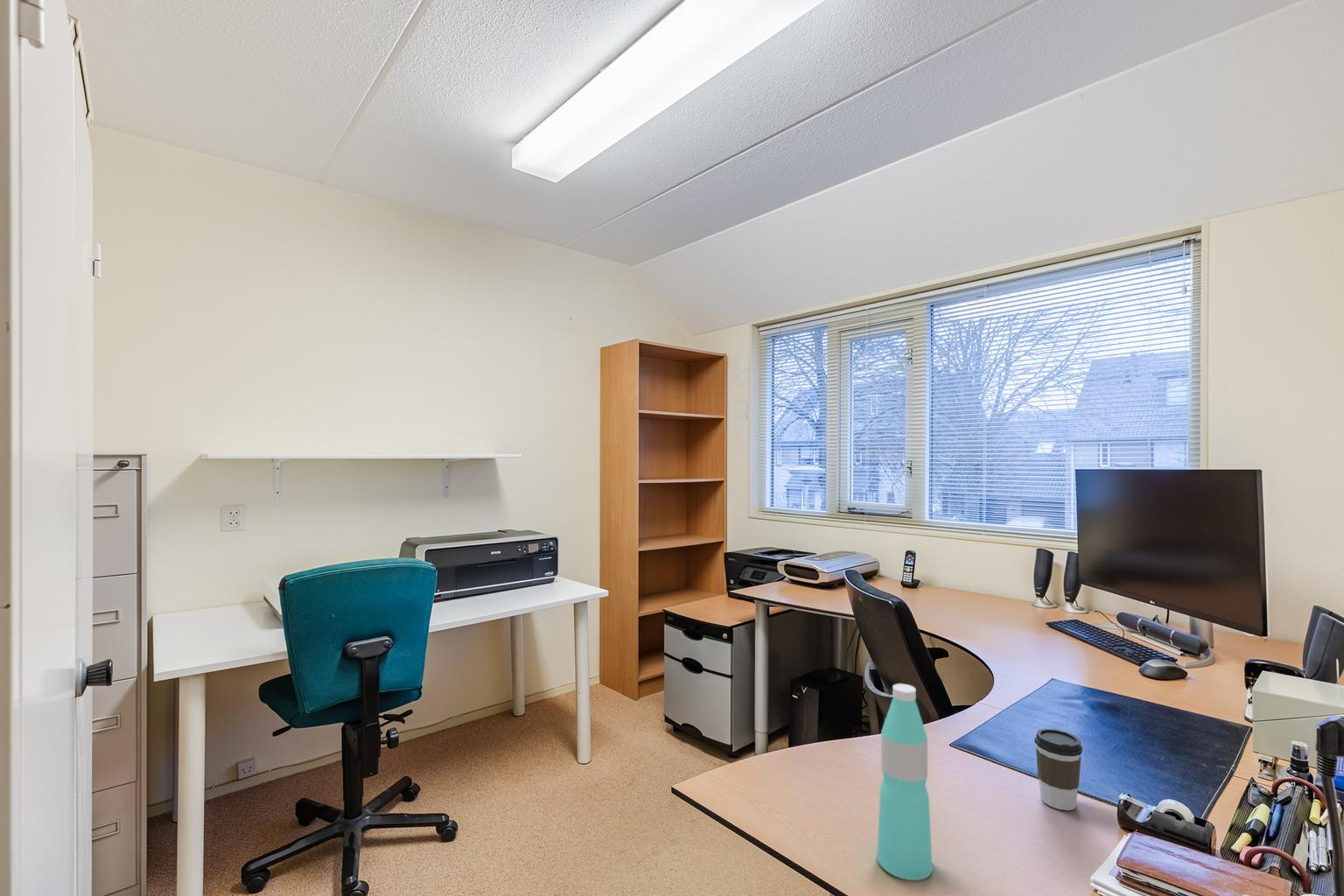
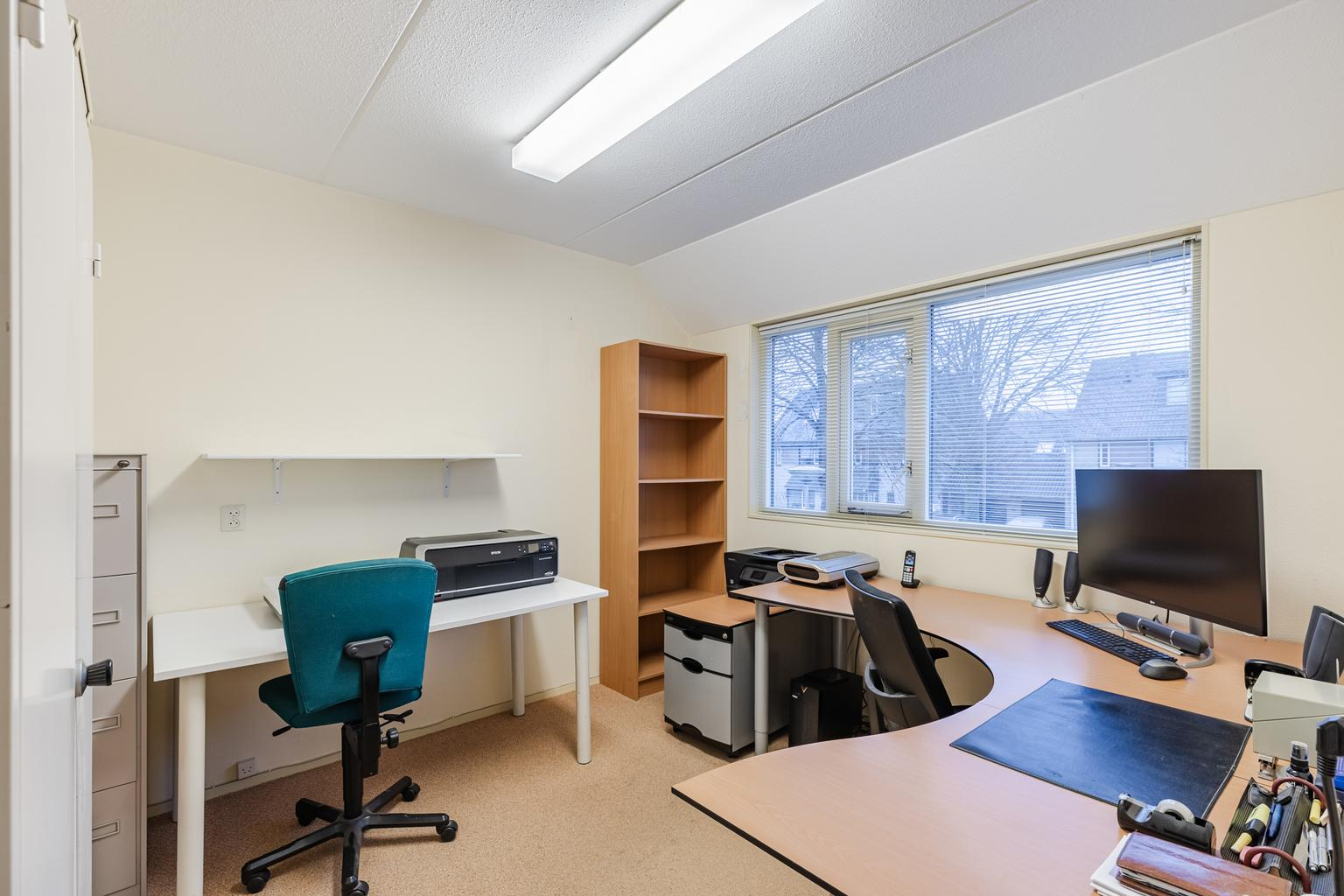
- water bottle (904, 774)
- coffee cup (1058, 769)
